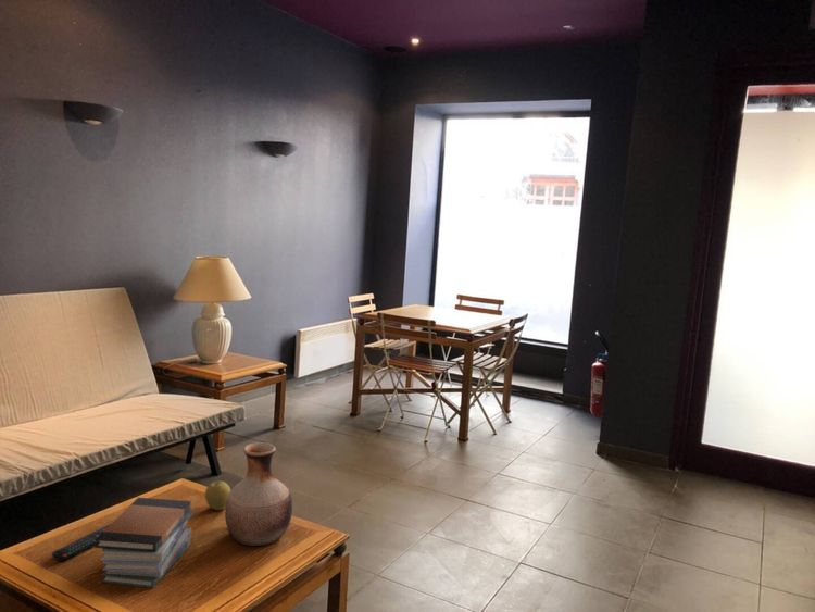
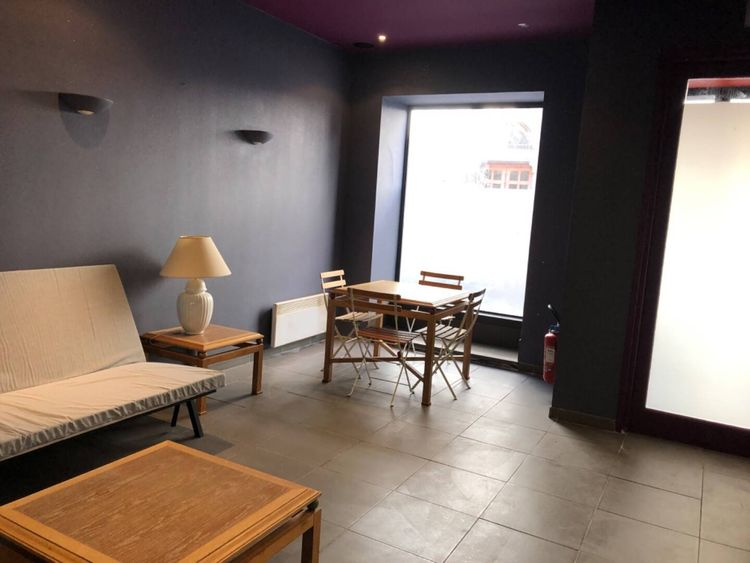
- book stack (147, 540)
- remote control (90, 540)
- fruit (217, 495)
- vase (259, 491)
